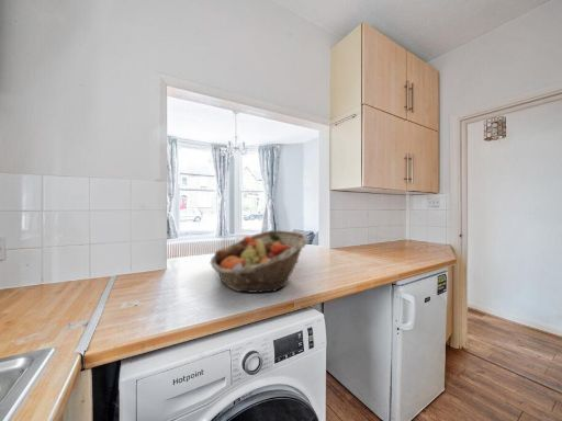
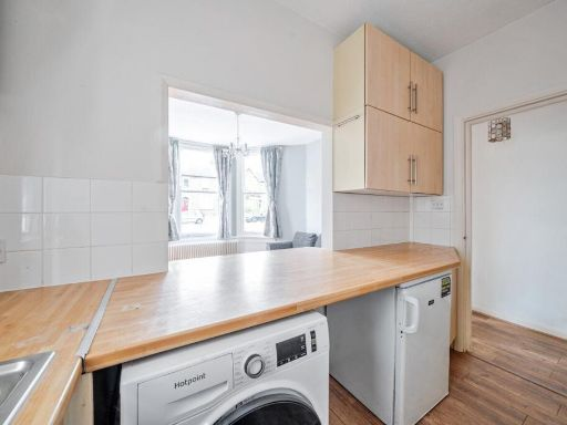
- fruit basket (258, 255)
